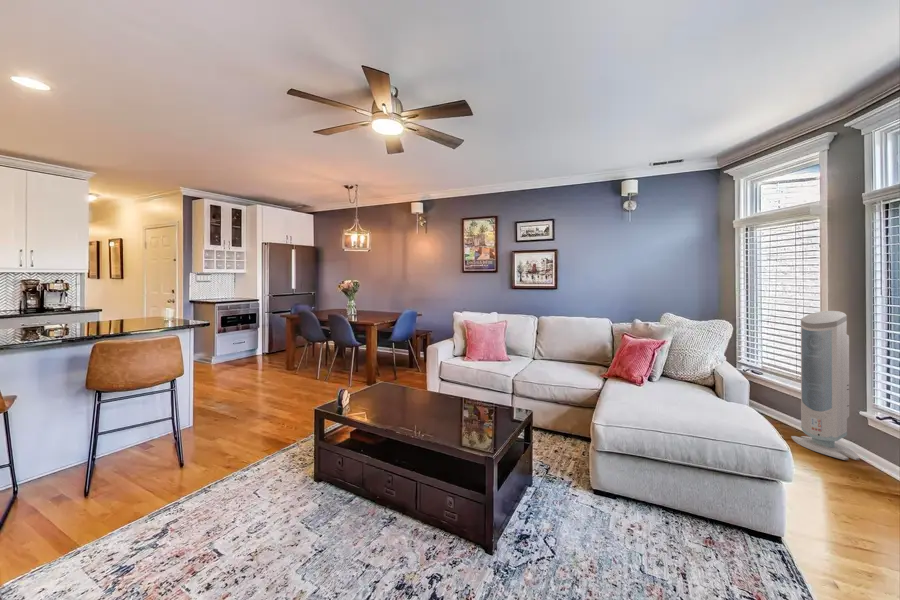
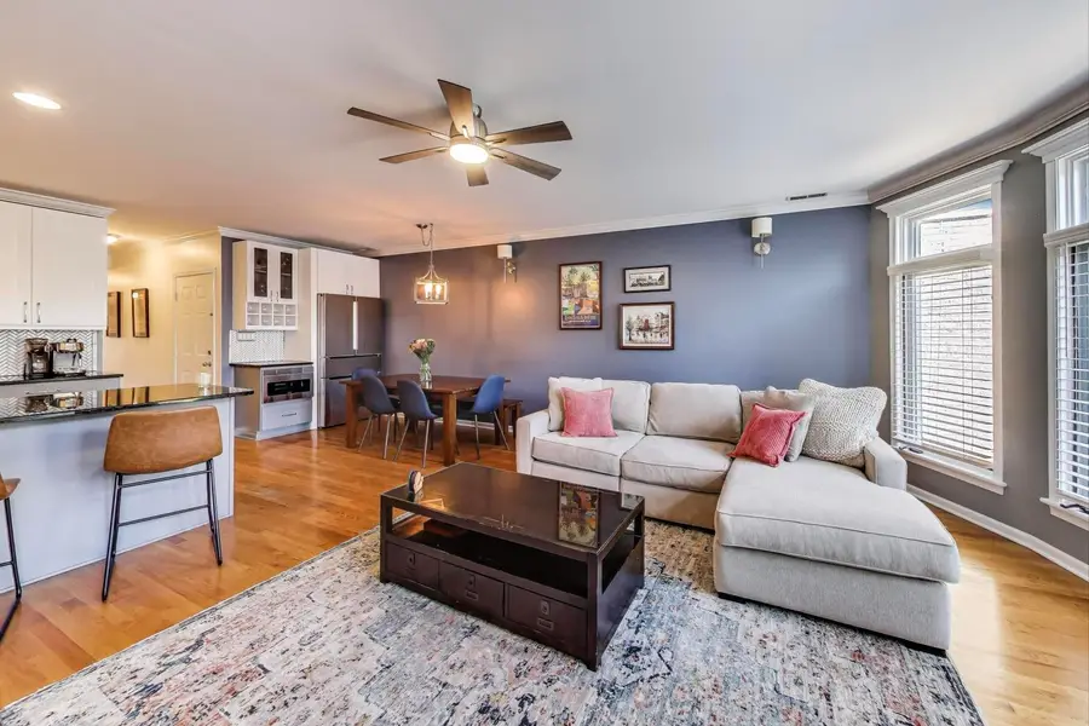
- air purifier (823, 379)
